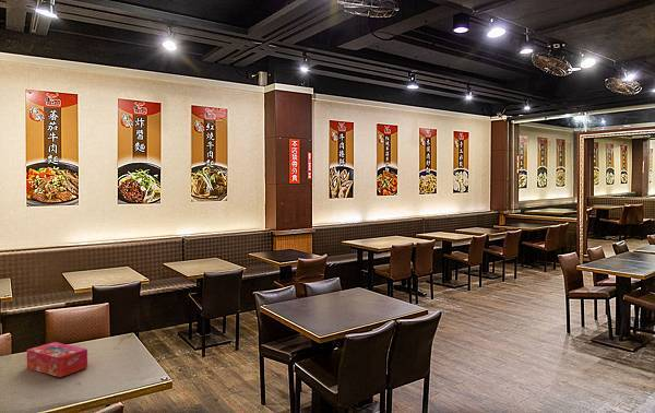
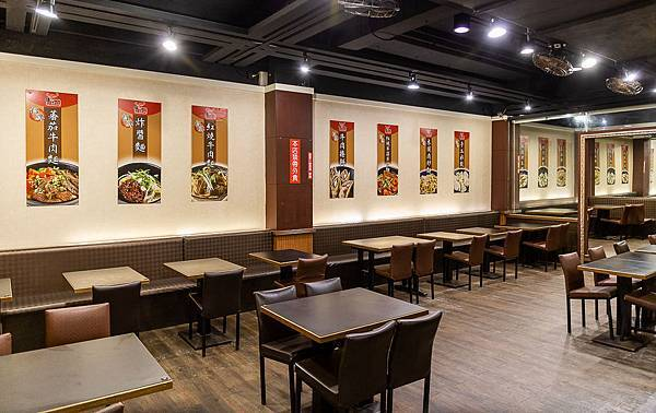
- tissue box (57, 358)
